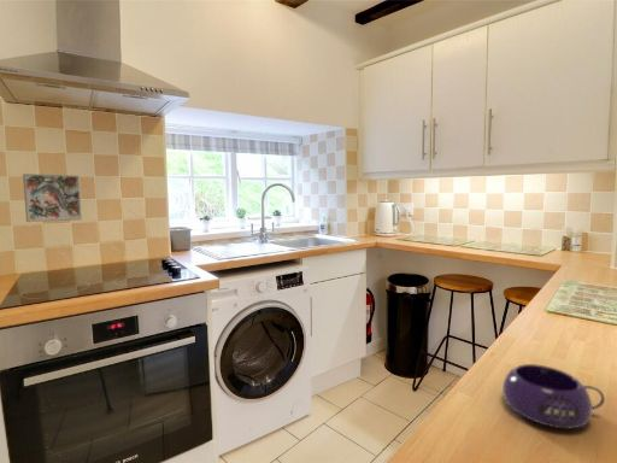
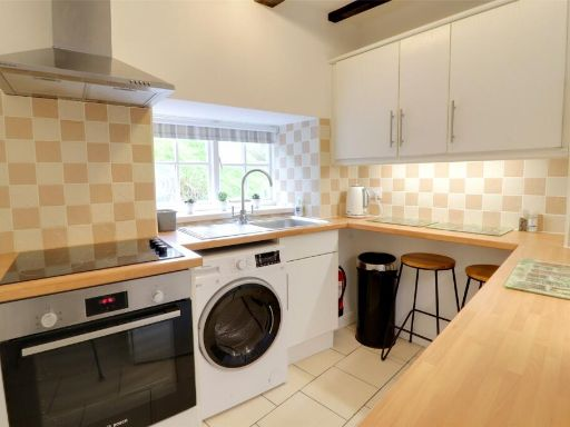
- bowl (552, 394)
- decorative tile (53, 198)
